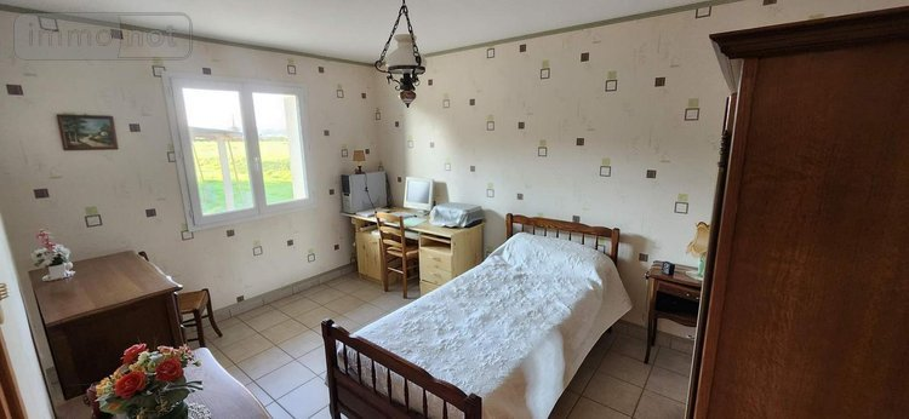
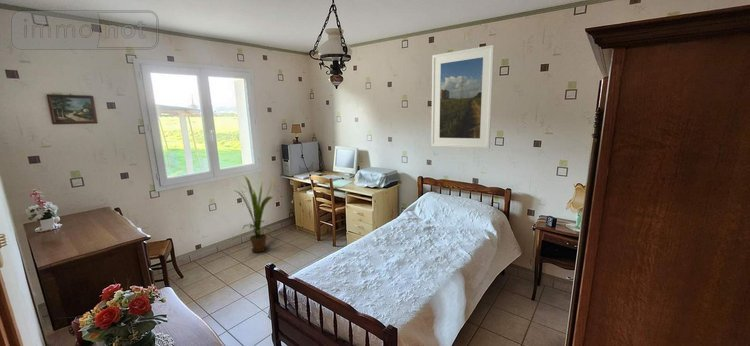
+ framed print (460, 100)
+ house plant (254, 213)
